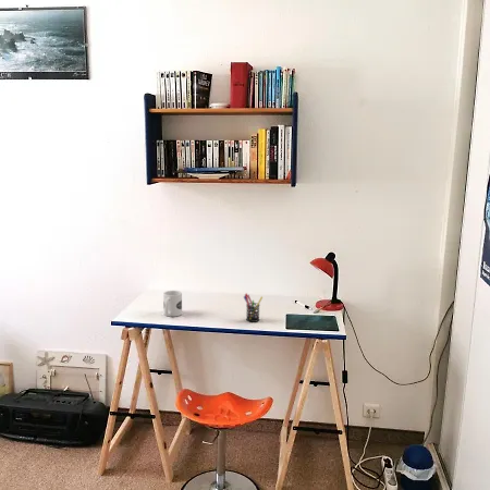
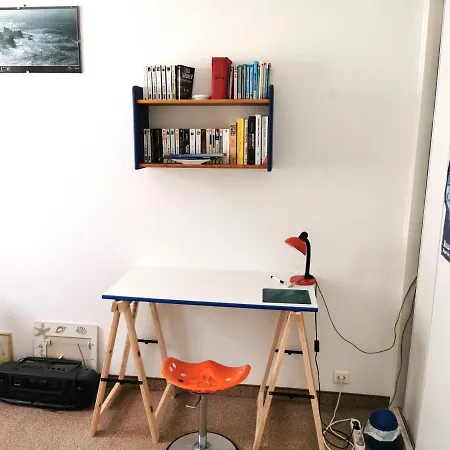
- pen holder (252, 307)
- mug (171, 304)
